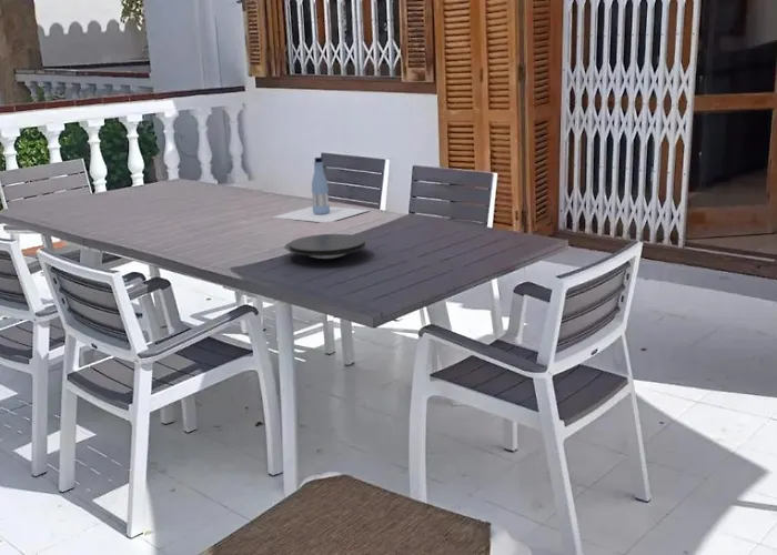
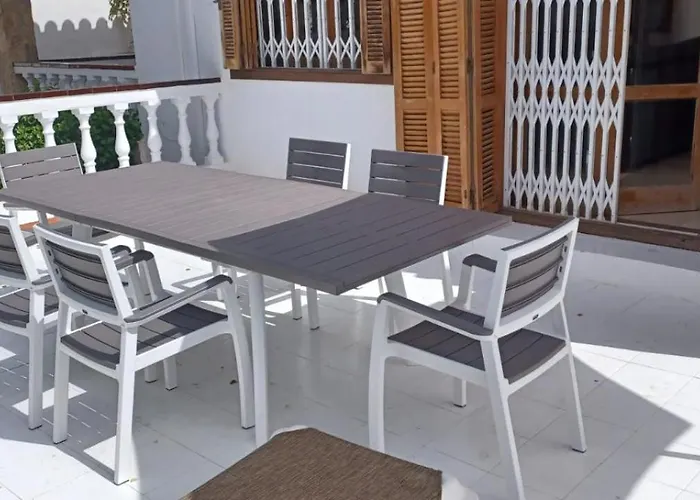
- bottle (320, 185)
- plate (327, 249)
